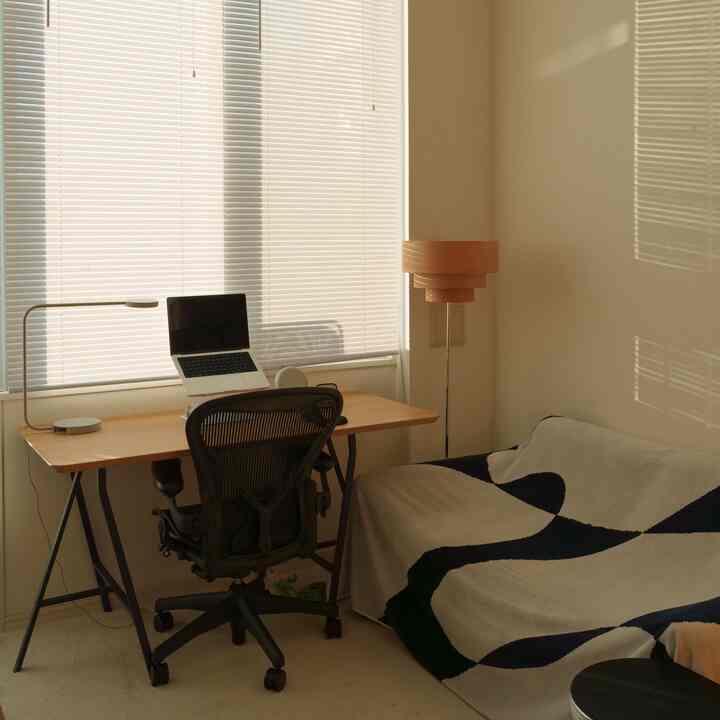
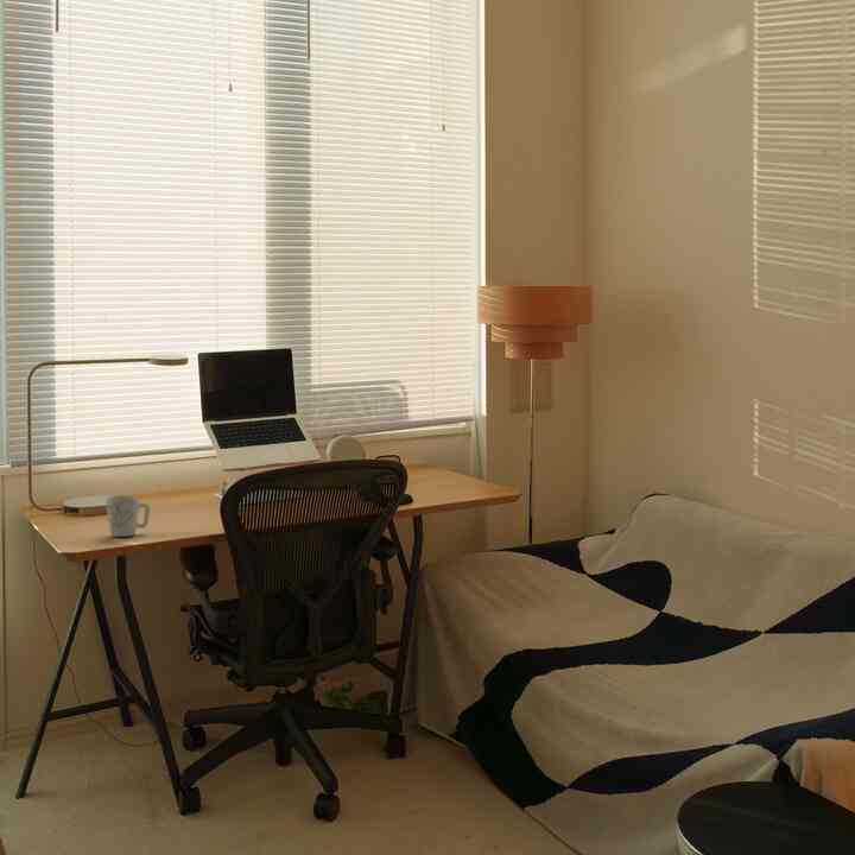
+ mug (128, 515)
